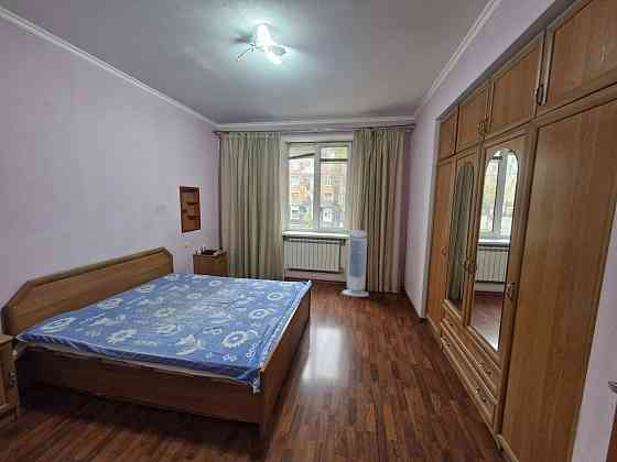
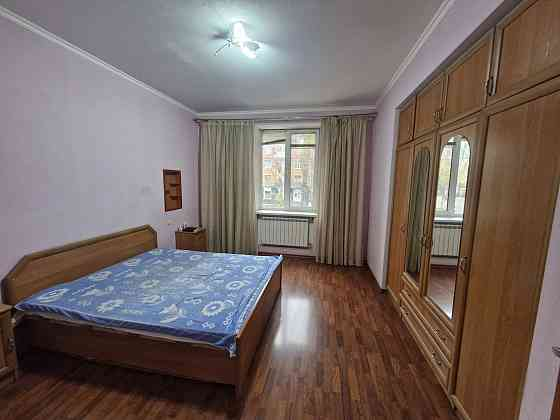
- air purifier (356, 262)
